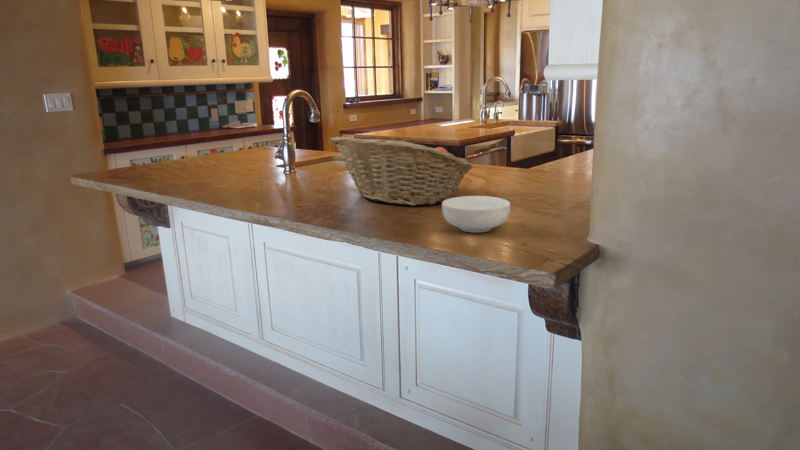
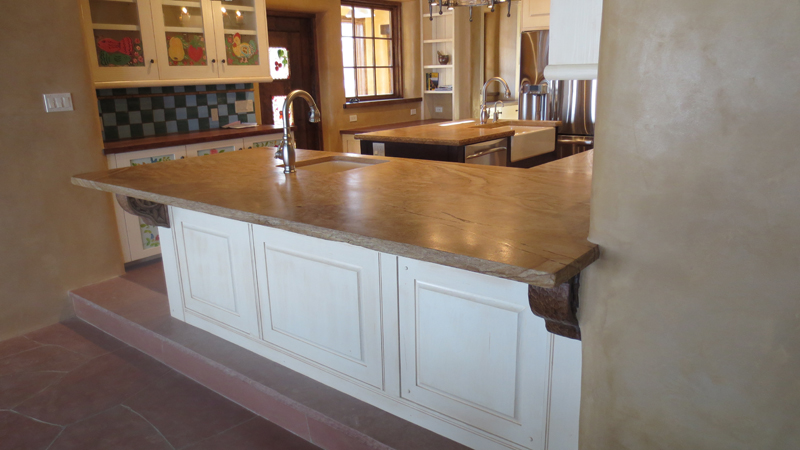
- fruit basket (400, 165)
- cereal bowl (475, 215)
